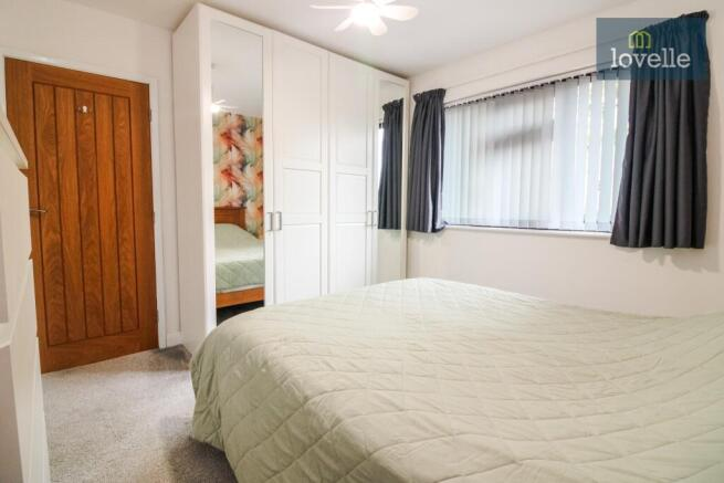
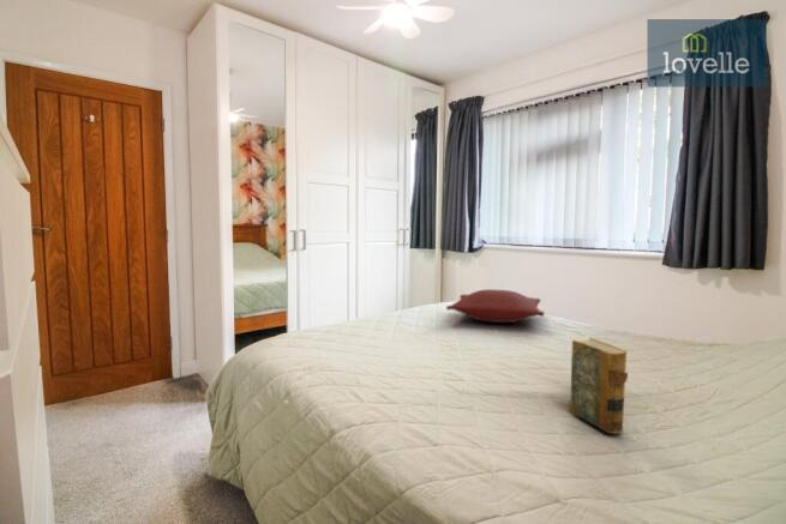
+ hardback book (593, 384)
+ pillow (496, 305)
